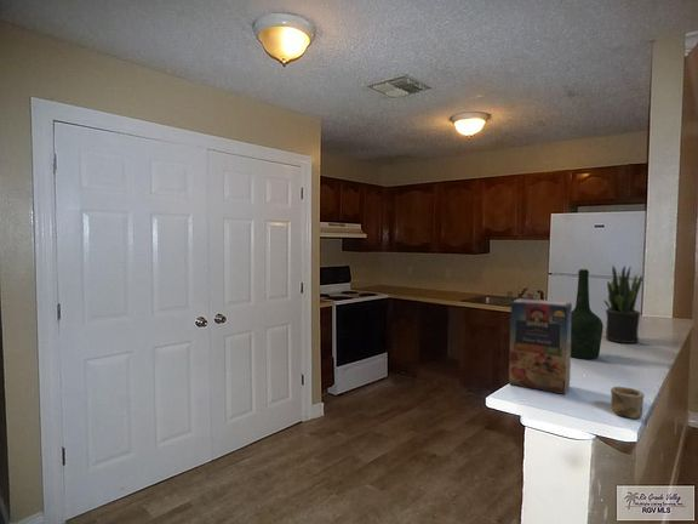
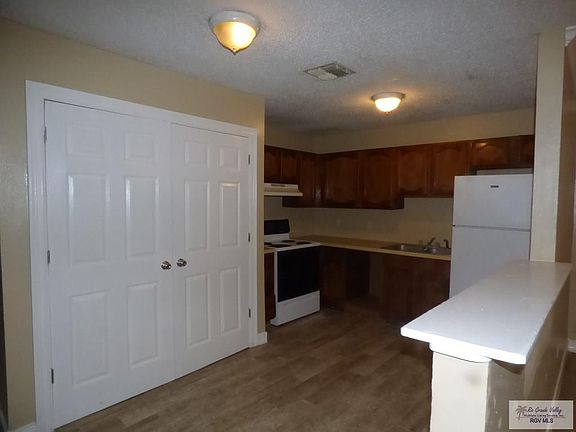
- potted plant (622, 302)
- bottle (582, 312)
- cereal box (570, 349)
